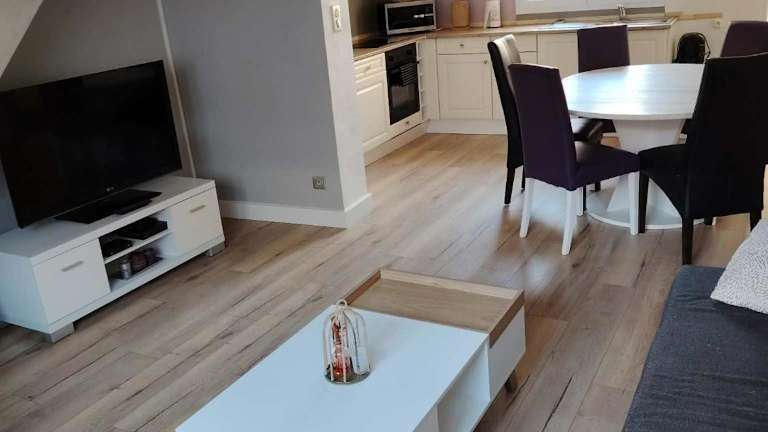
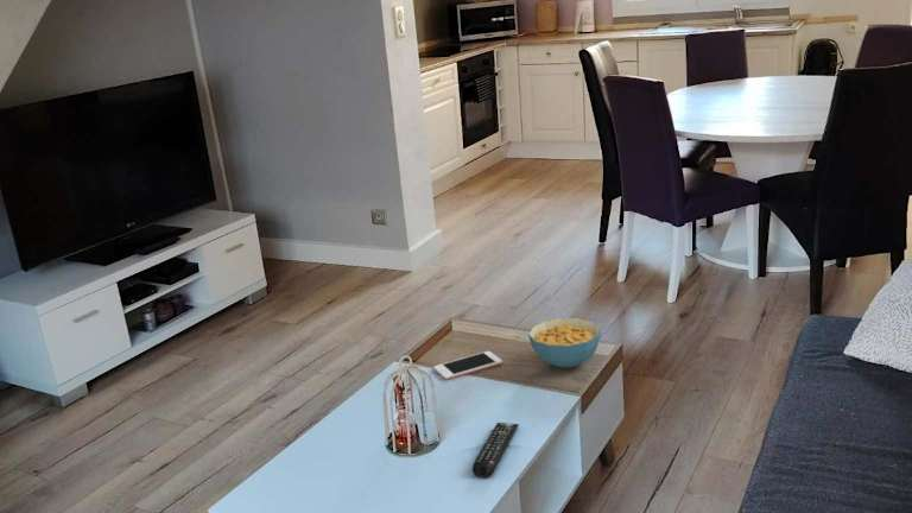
+ remote control (496, 446)
+ cell phone (468, 365)
+ cereal bowl (565, 347)
